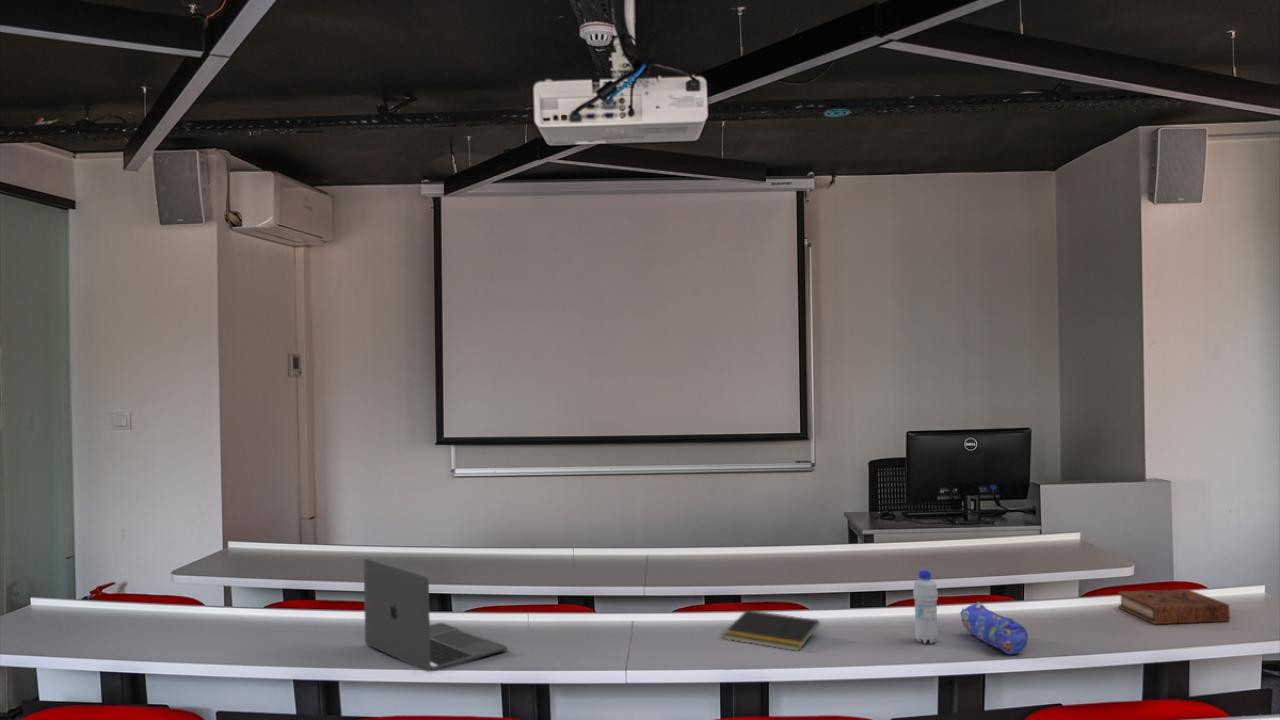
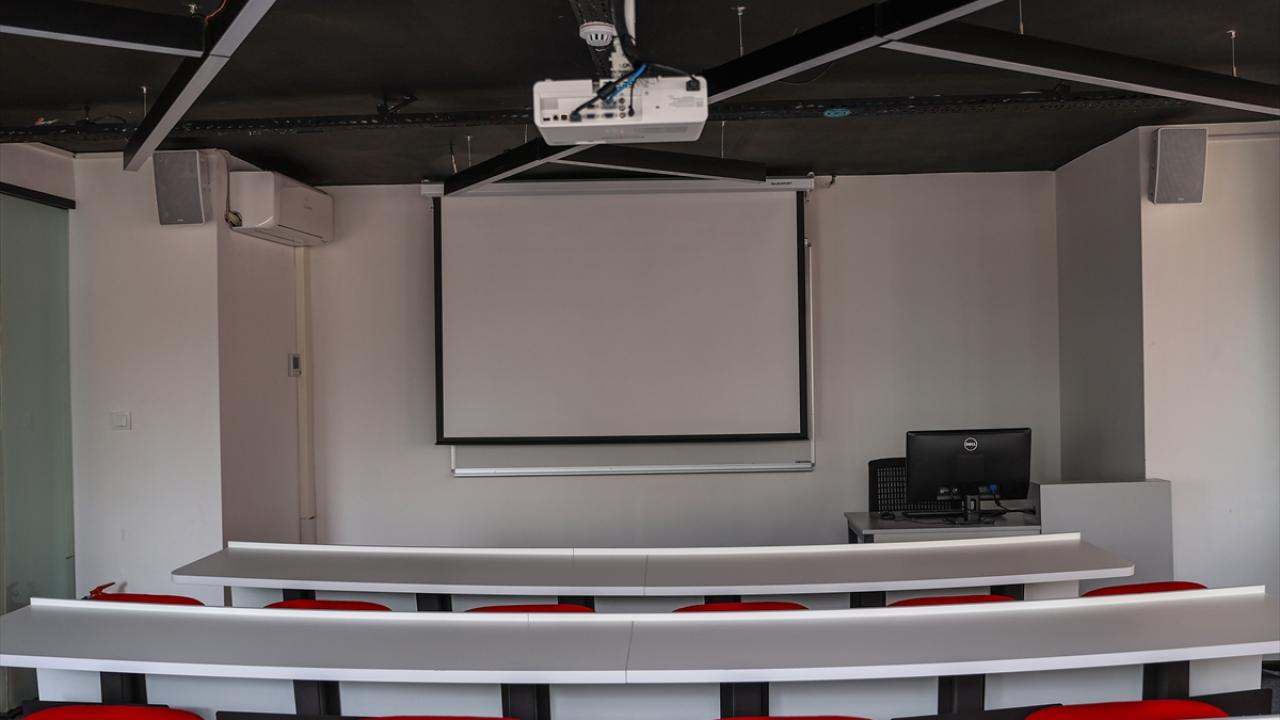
- pencil case (993, 626)
- book (1172, 606)
- laptop (428, 604)
- notepad (771, 629)
- bottle (925, 605)
